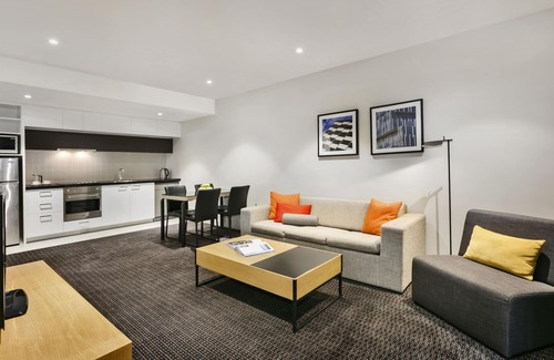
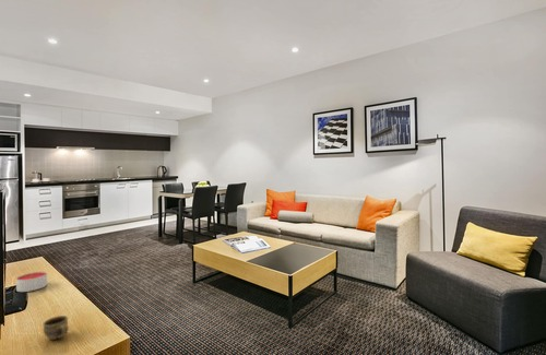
+ cup (57, 329)
+ candle (32, 281)
